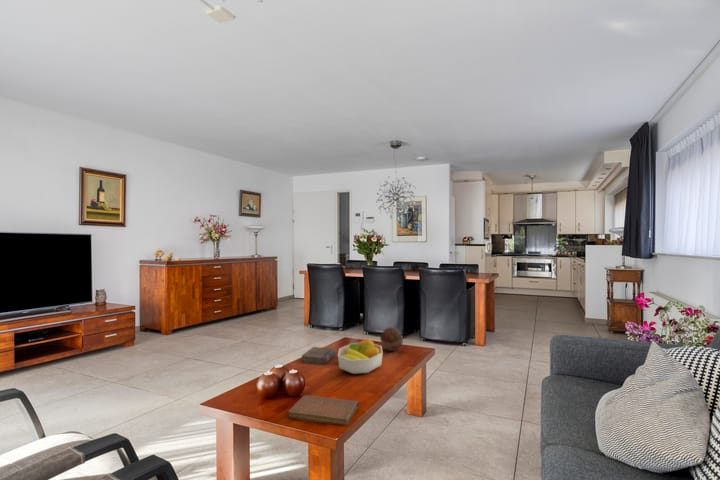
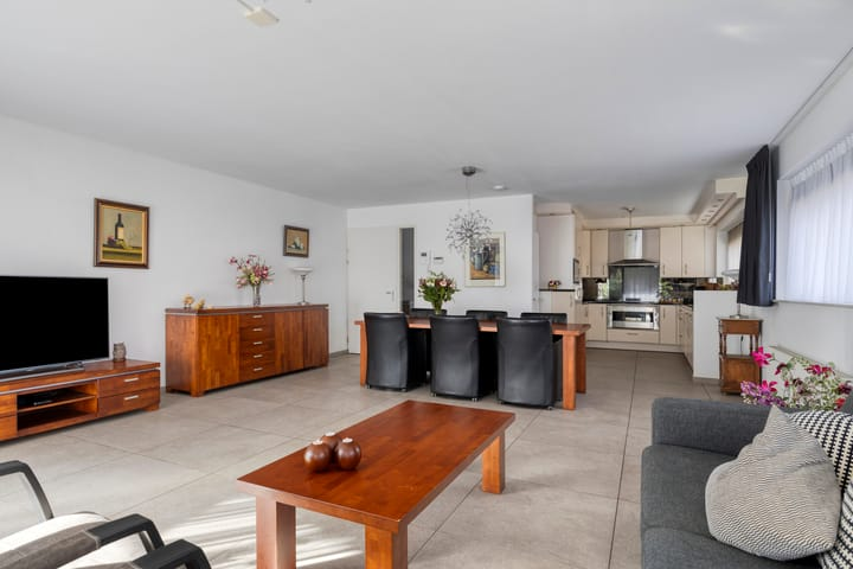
- fruit bowl (360, 355)
- book (320, 354)
- decorative ball (391, 339)
- notebook (324, 409)
